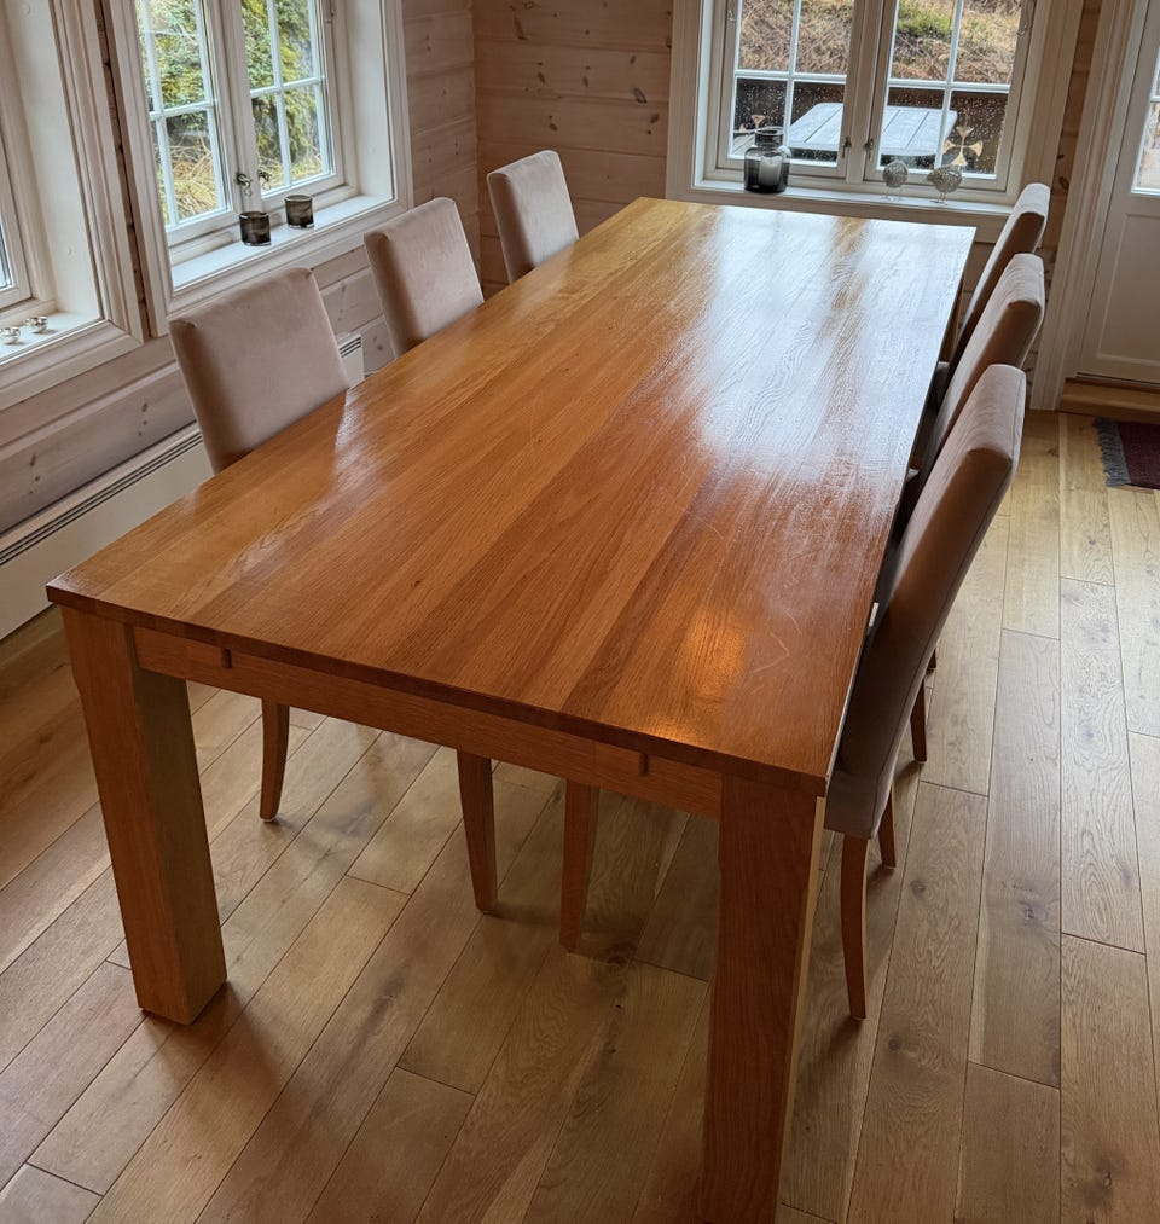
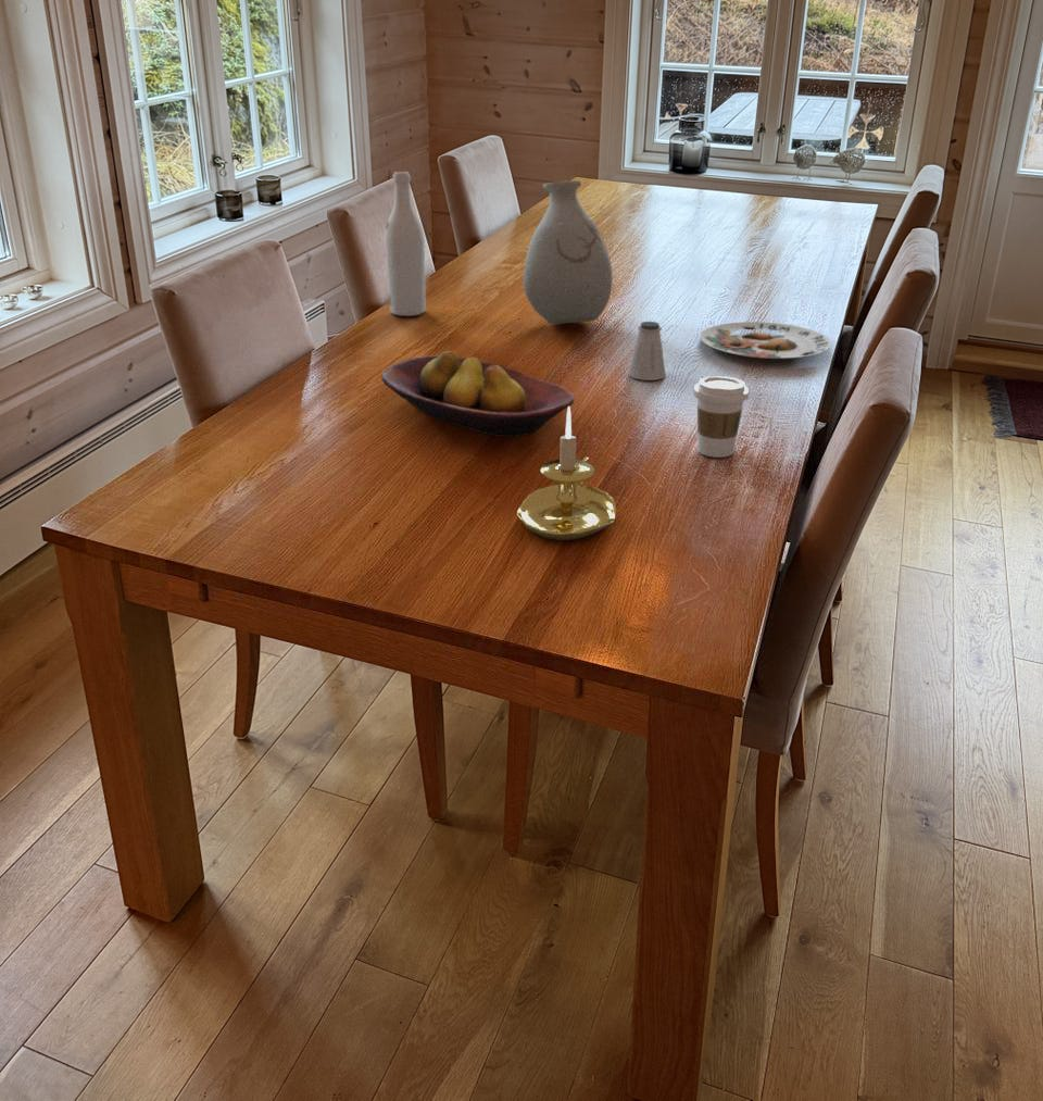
+ coffee cup (718, 416)
+ vase (567, 254)
+ plate (764, 341)
+ wine bottle (404, 243)
+ candle holder (569, 461)
+ fruit bowl (475, 387)
+ saltshaker (648, 349)
